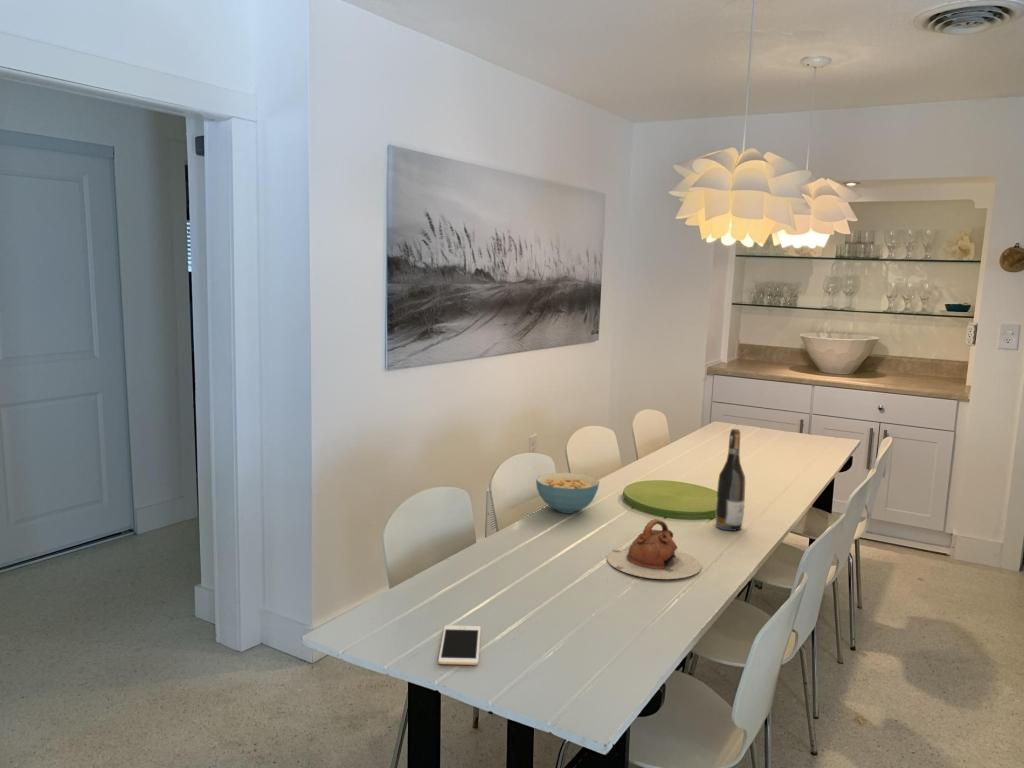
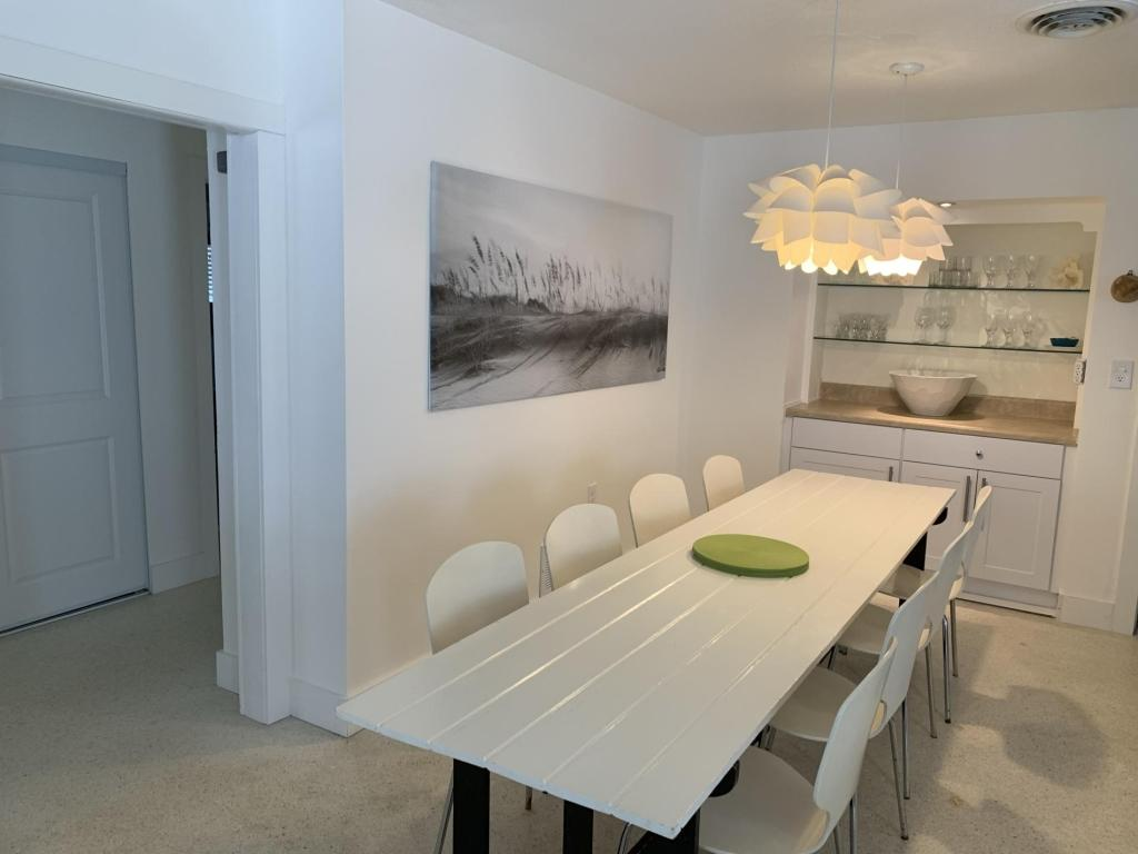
- cereal bowl (567, 495)
- wine bottle (732, 478)
- teapot (654, 541)
- cell phone (460, 644)
